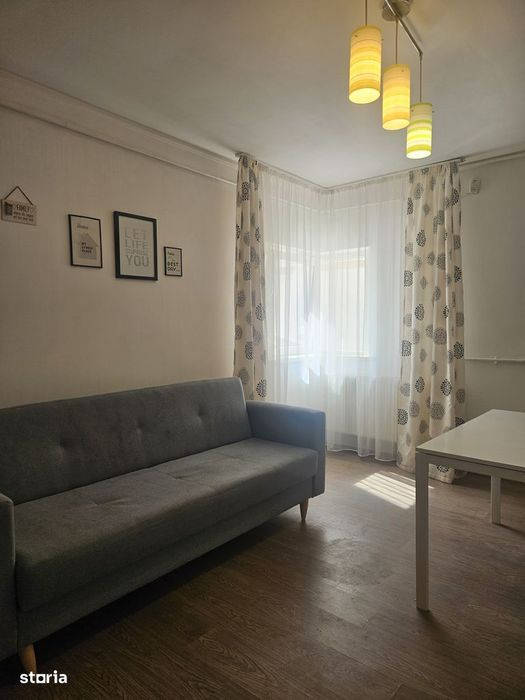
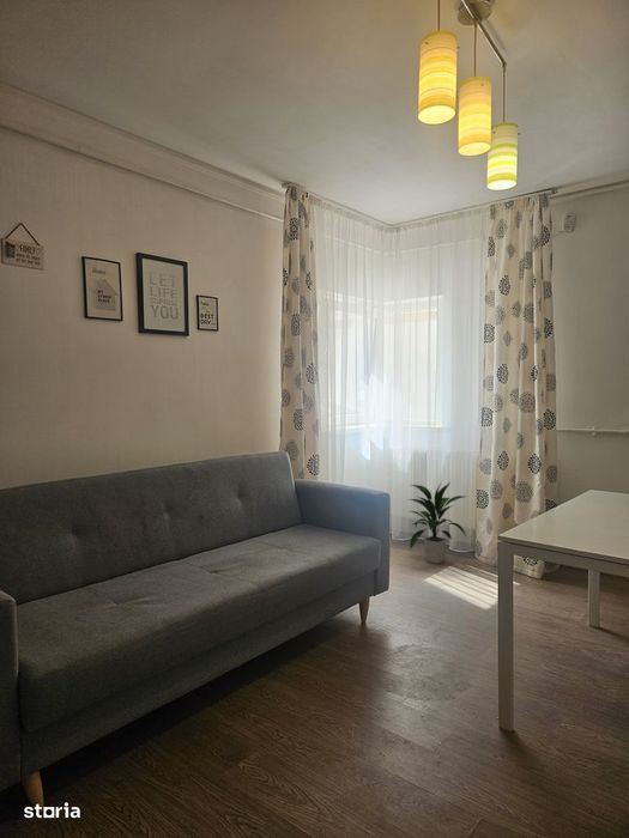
+ indoor plant (431, 520)
